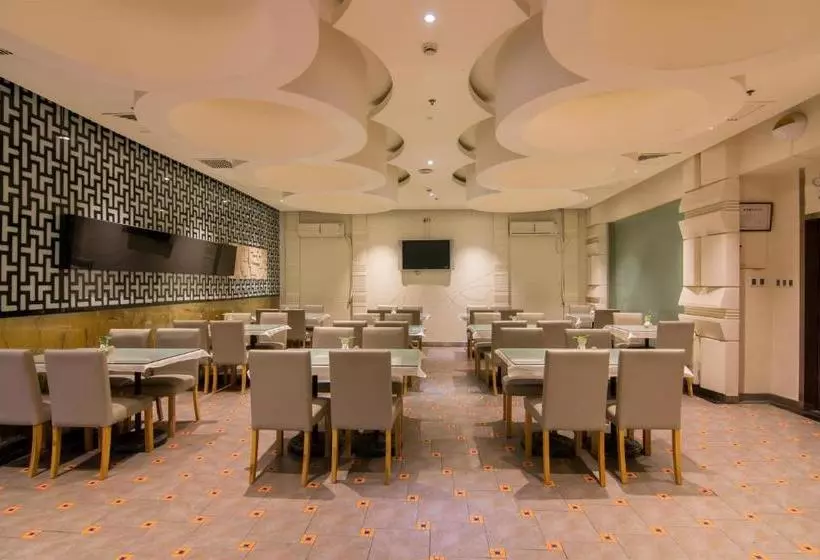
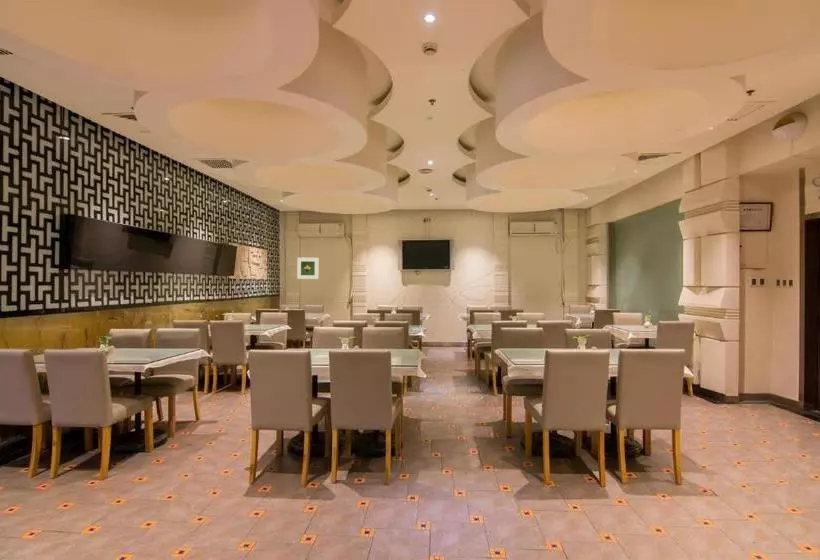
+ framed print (307, 268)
